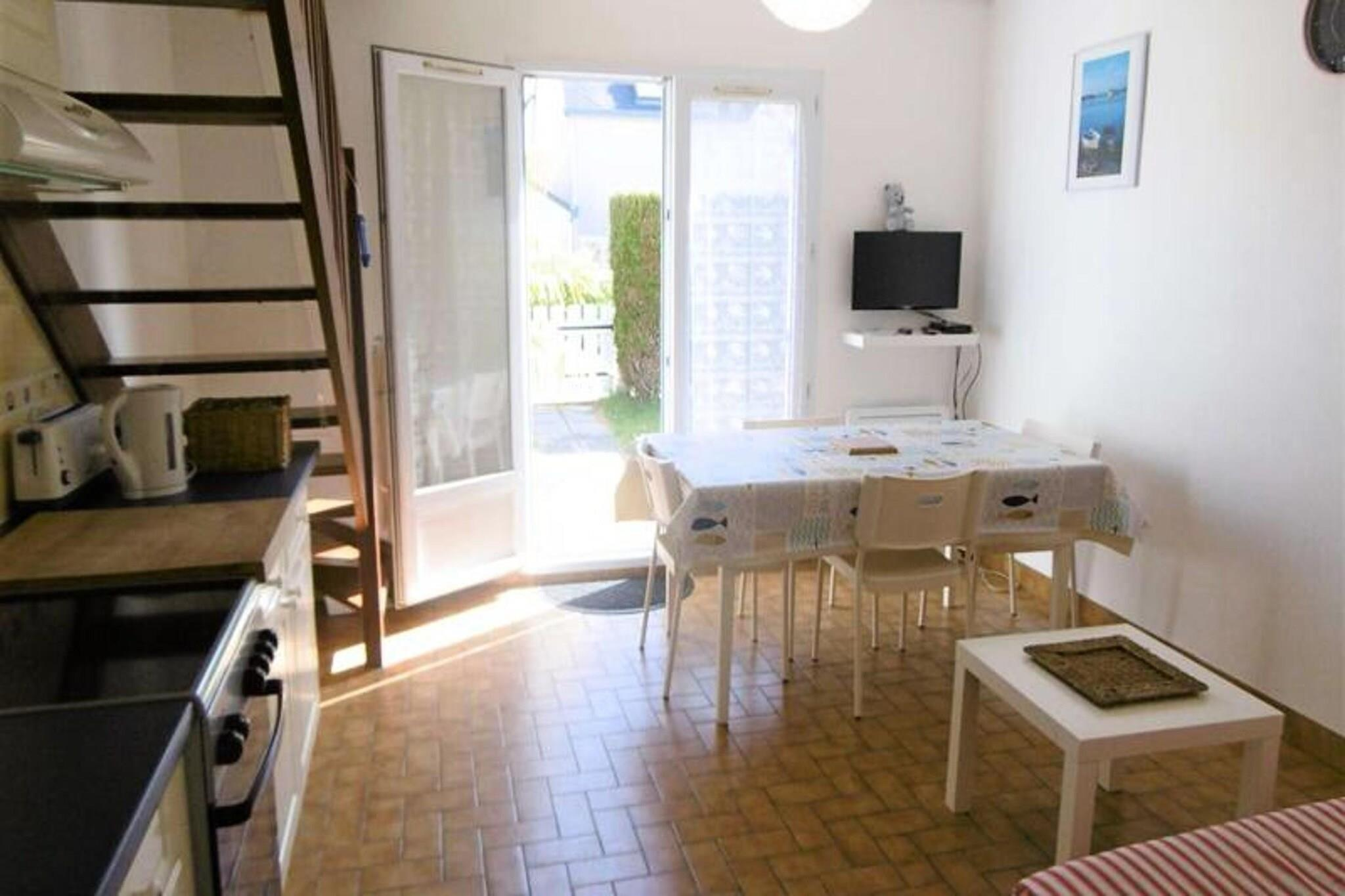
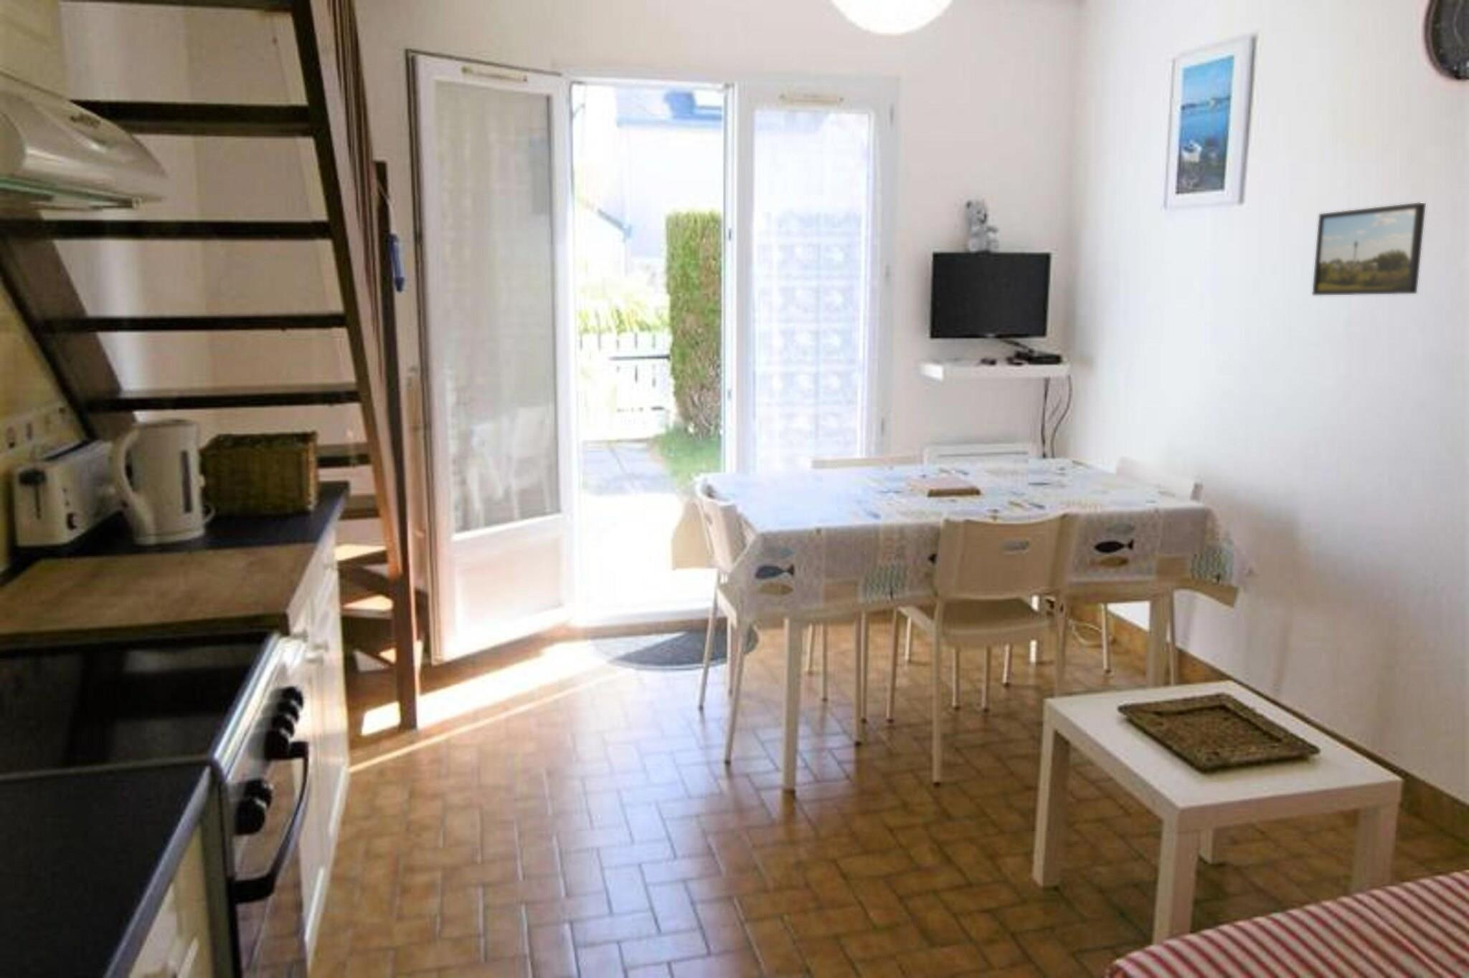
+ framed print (1365, 251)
